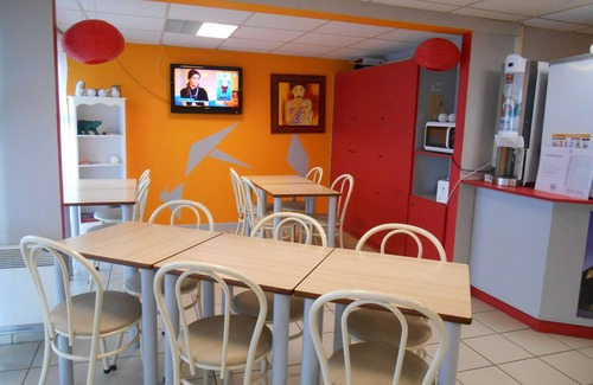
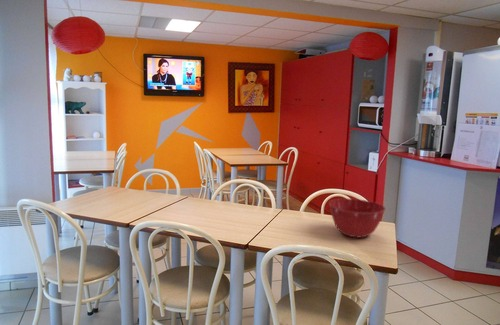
+ mixing bowl (355, 219)
